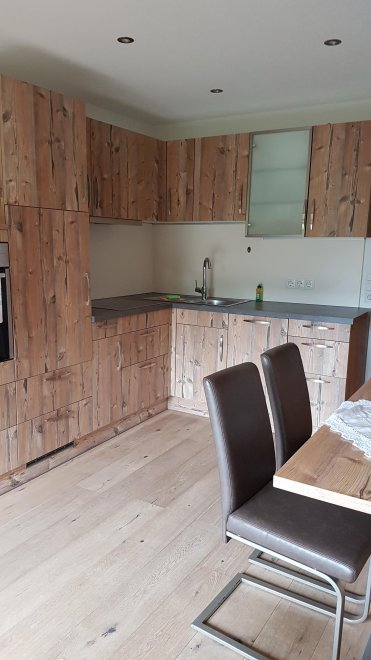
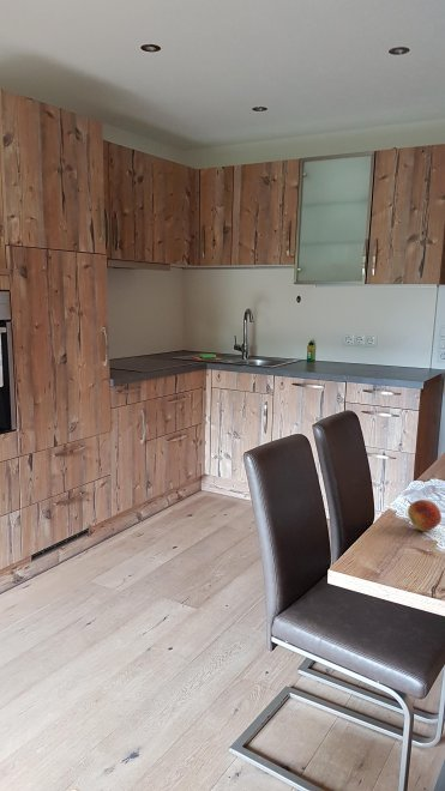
+ fruit (423, 515)
